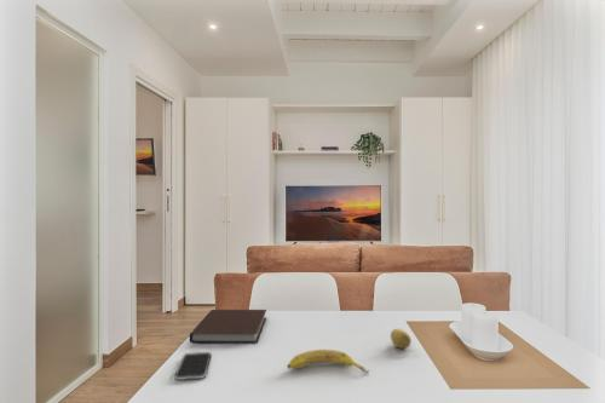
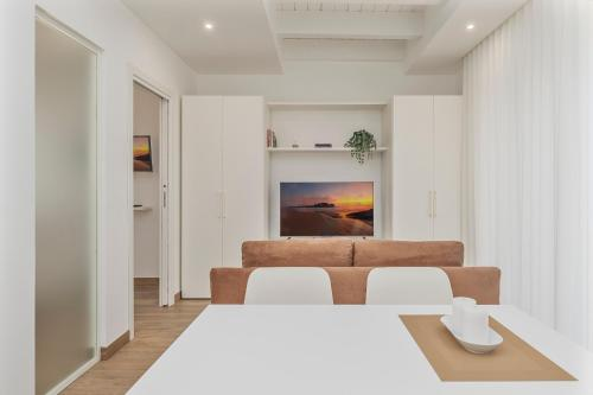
- fruit (325, 361)
- smartphone (194, 364)
- notebook (231, 324)
- decorative egg (399, 338)
